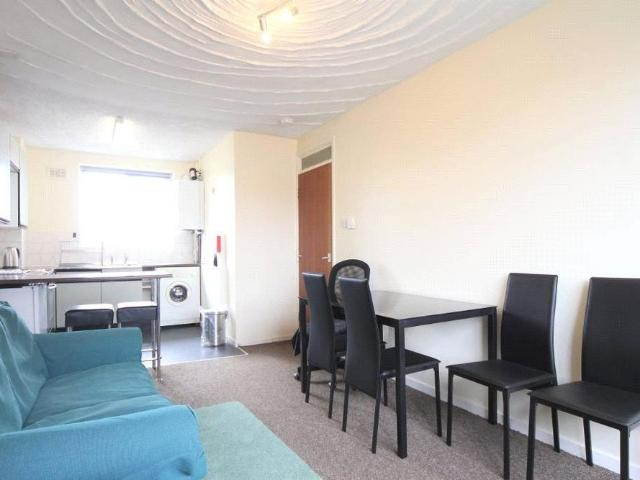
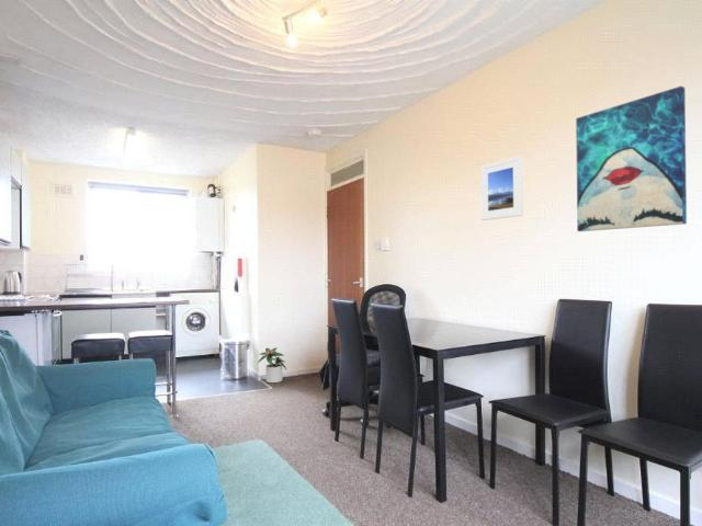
+ potted plant (272, 365)
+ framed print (500, 190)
+ wall art (625, 165)
